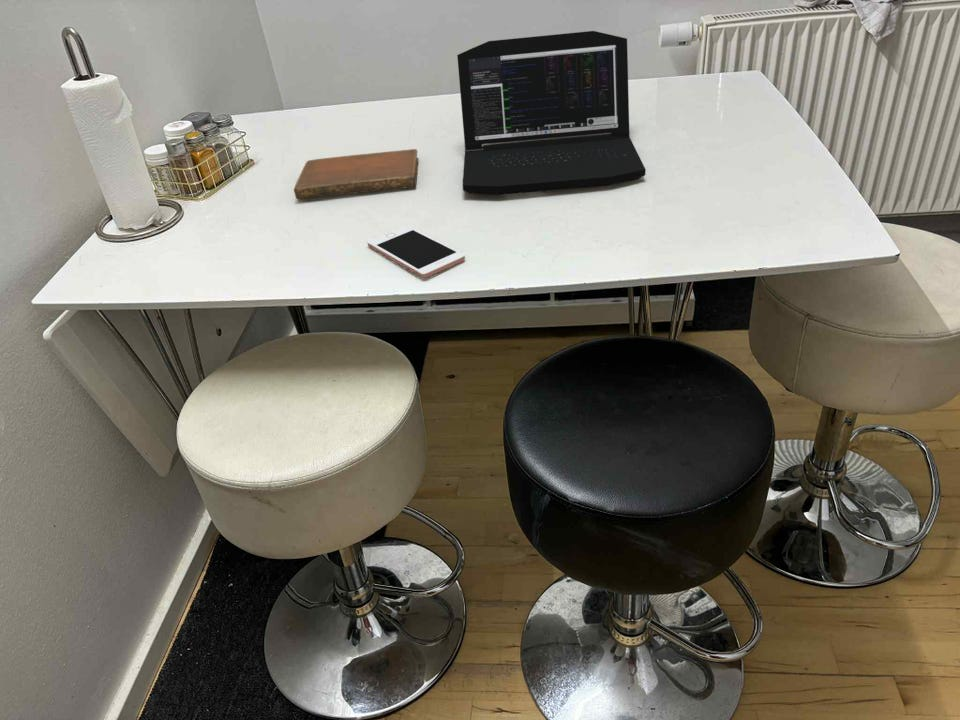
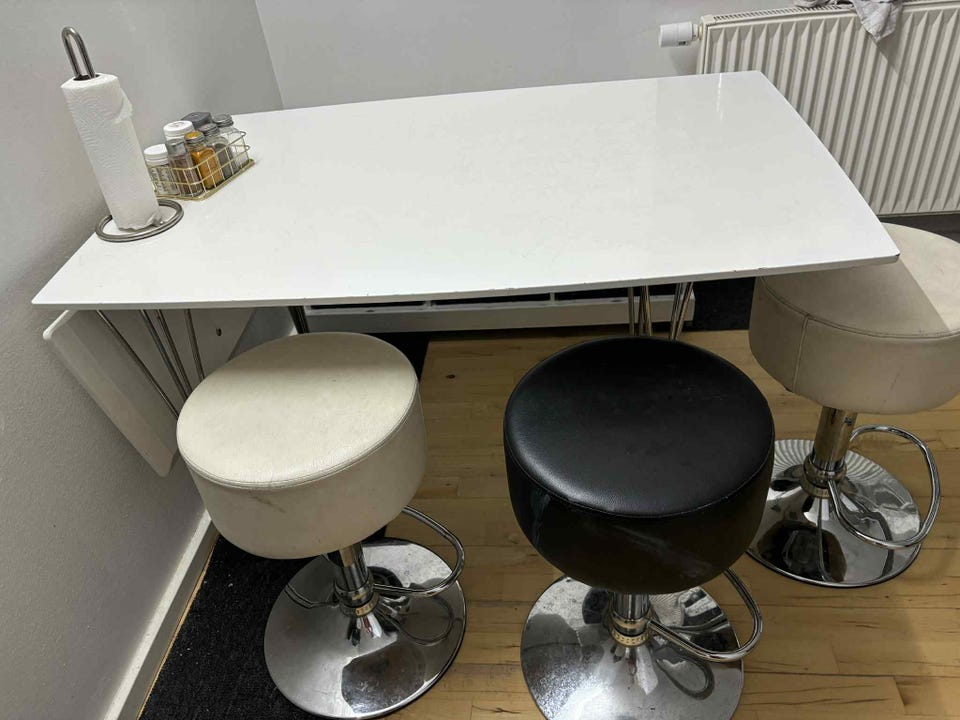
- laptop (547, 111)
- notebook (359, 173)
- cell phone (414, 250)
